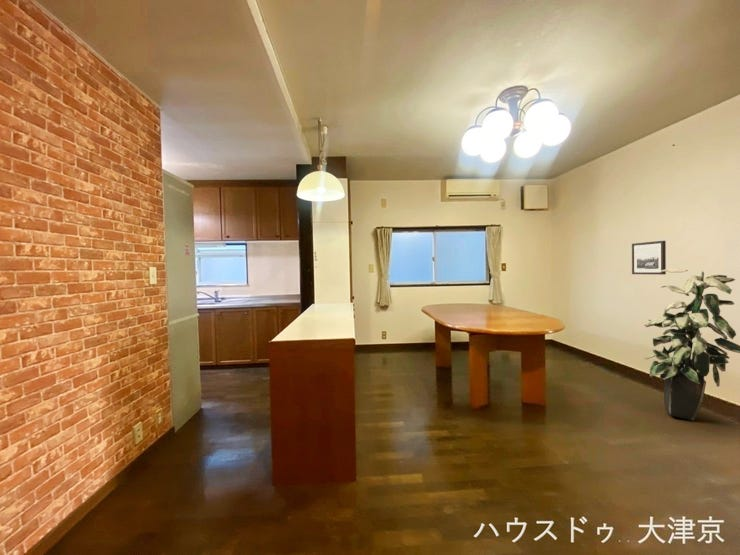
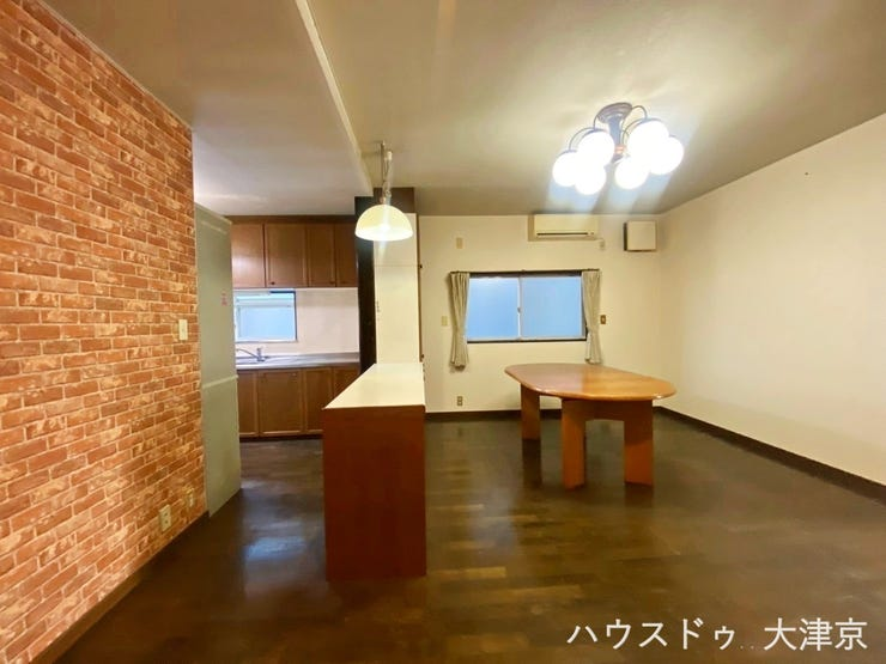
- wall art (647, 258)
- indoor plant (686, 342)
